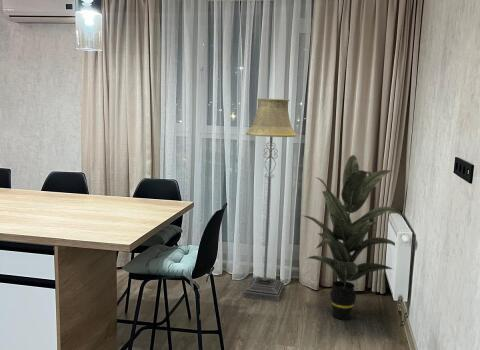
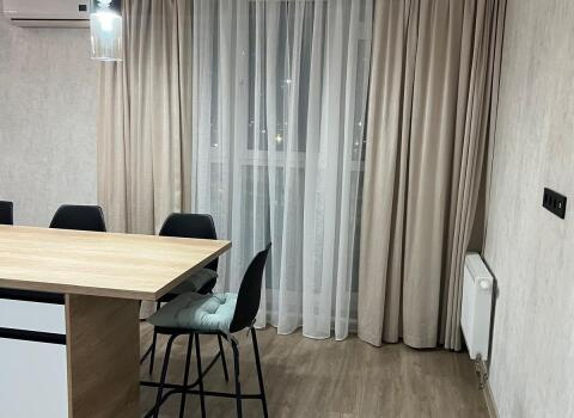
- indoor plant (351, 237)
- floor lamp (268, 198)
